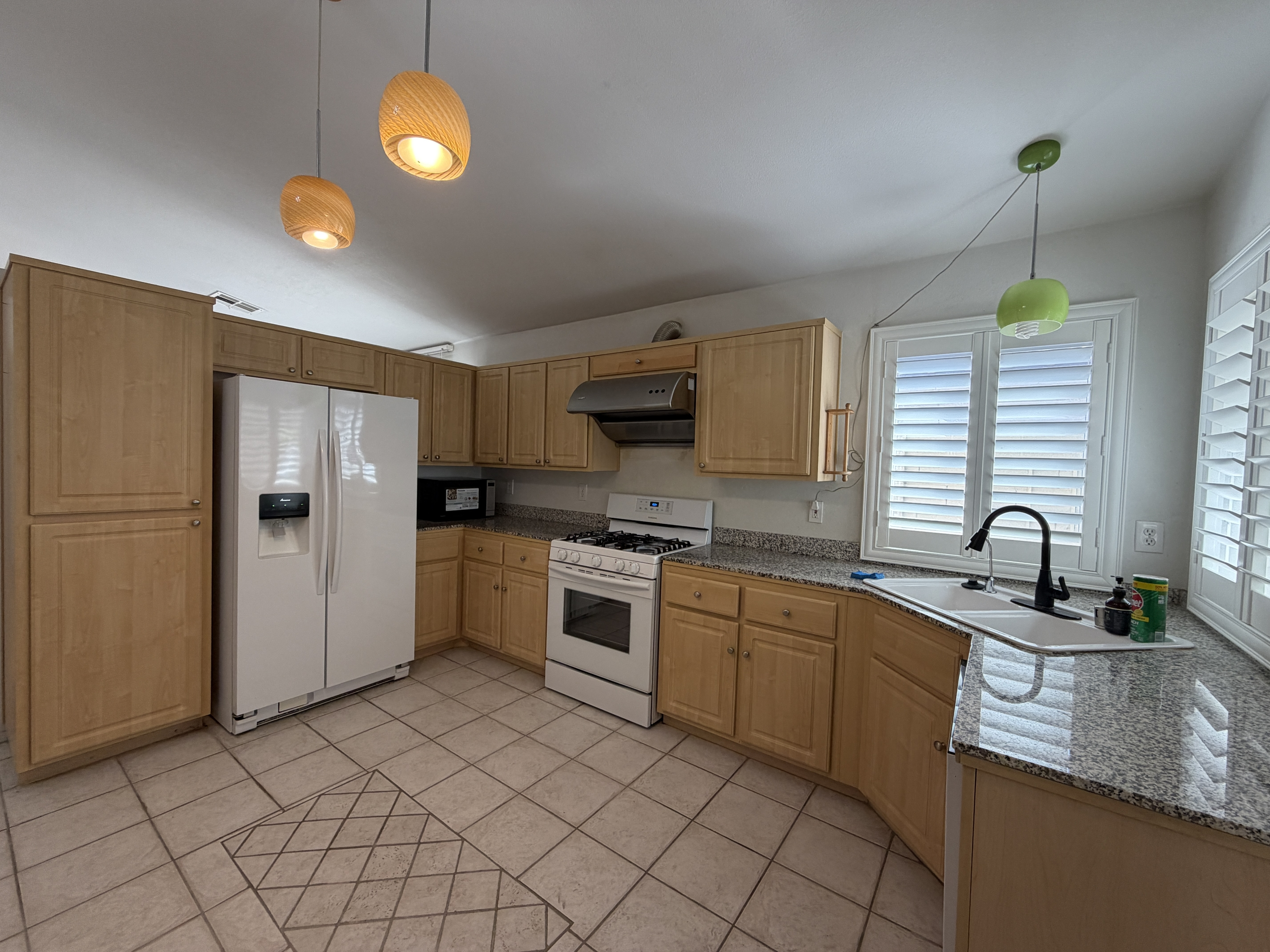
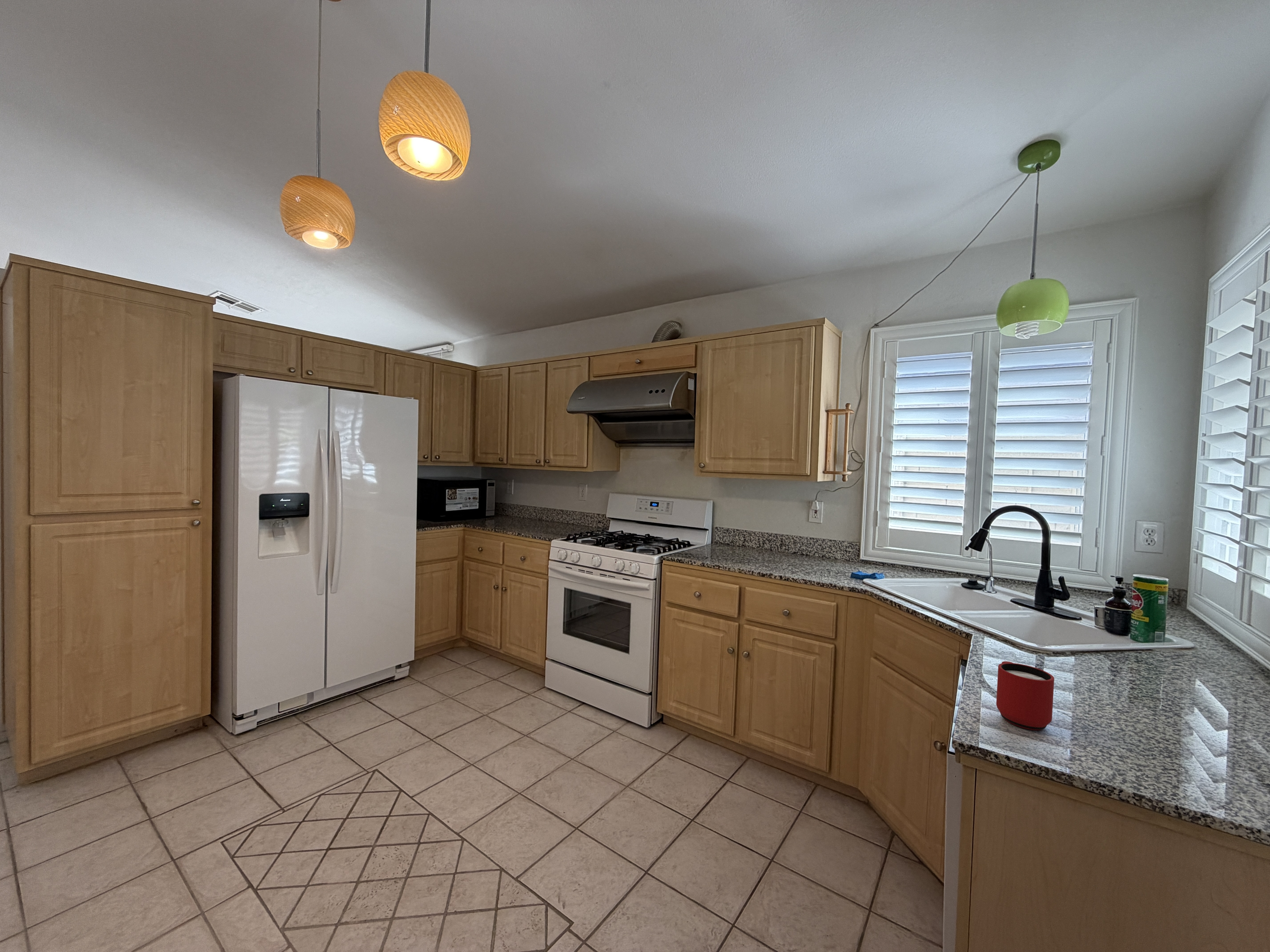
+ mug (1020, 693)
